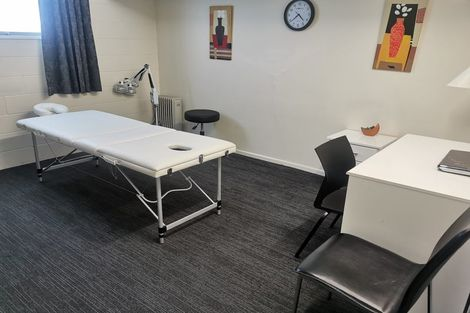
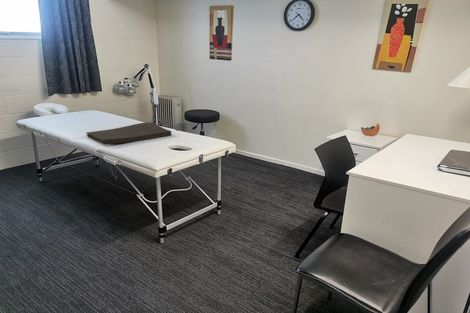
+ hand towel (129, 132)
